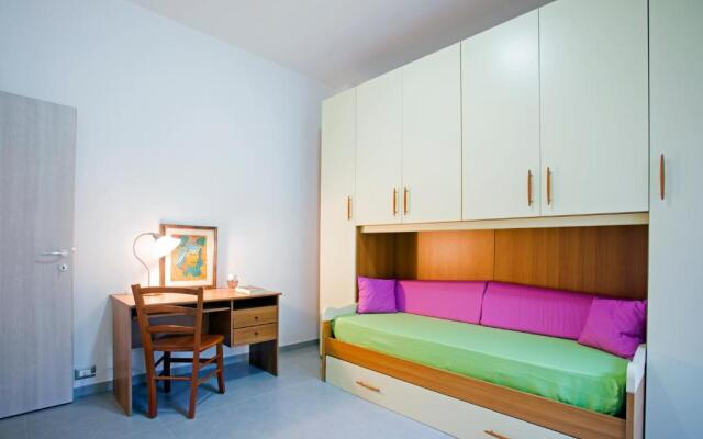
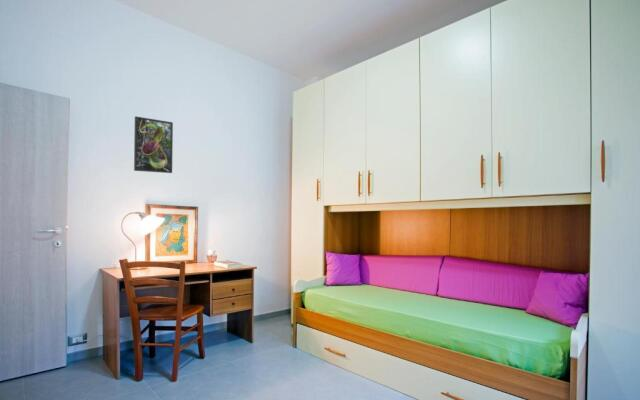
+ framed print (154, 145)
